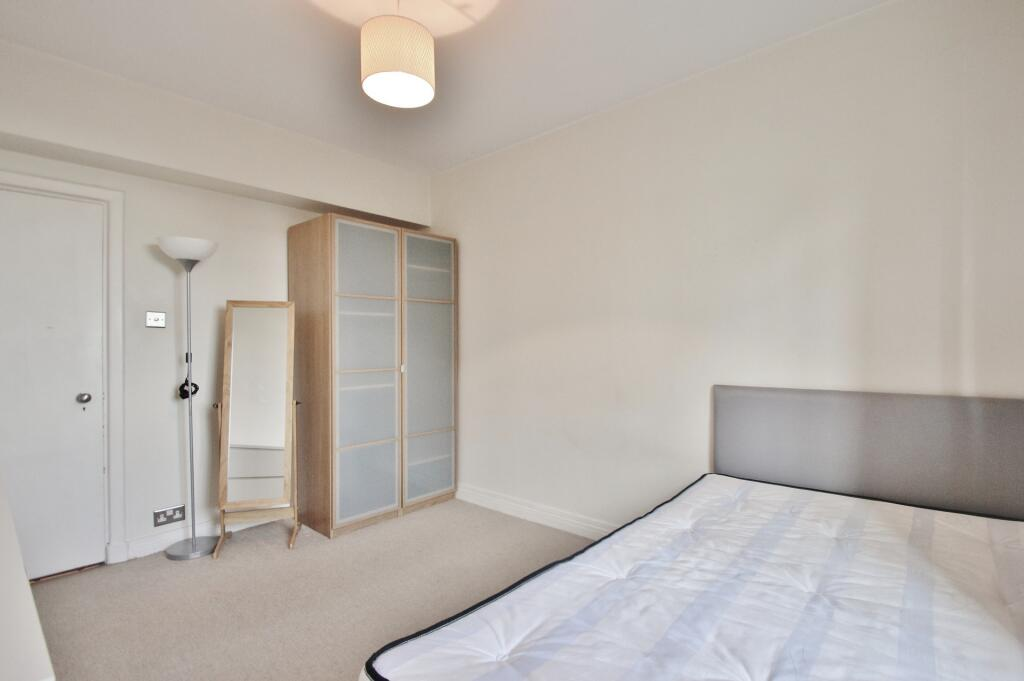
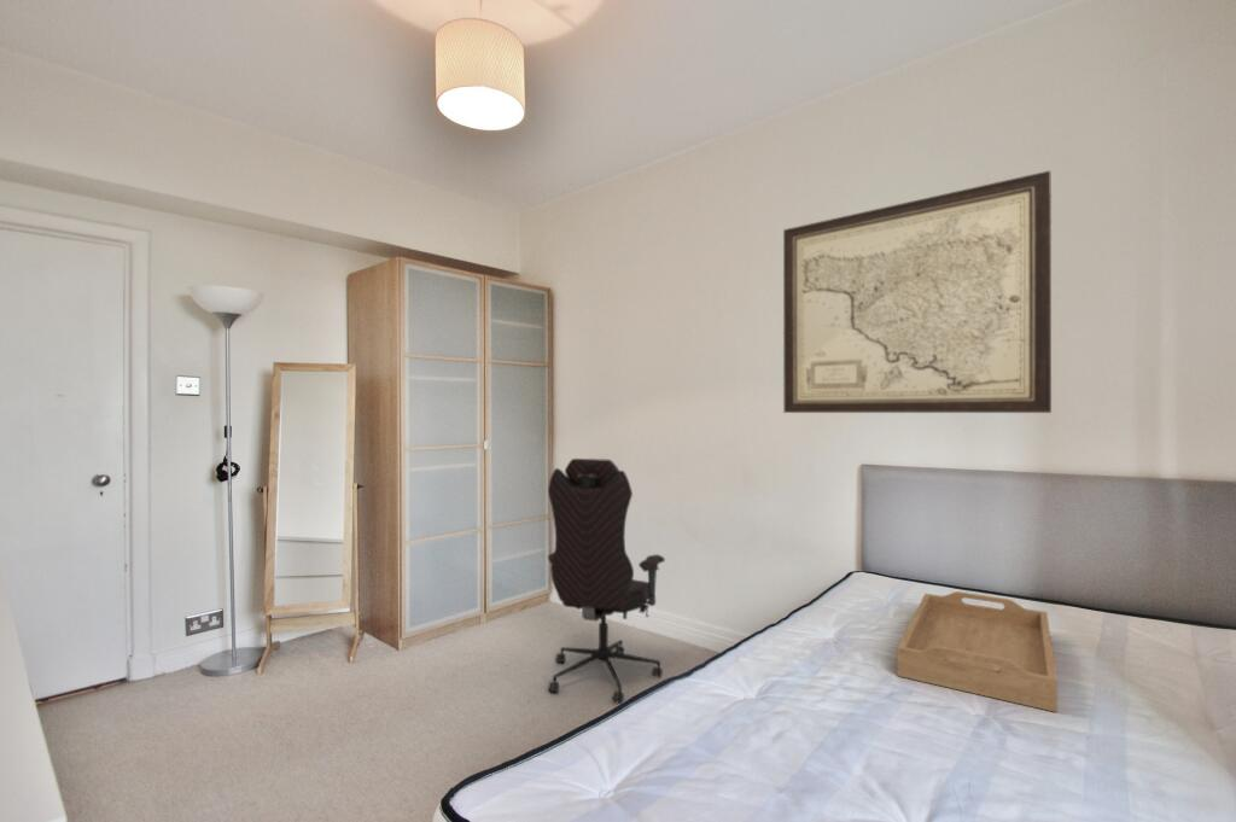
+ wall art (899, 308)
+ serving tray (978, 637)
+ office chair (604, 565)
